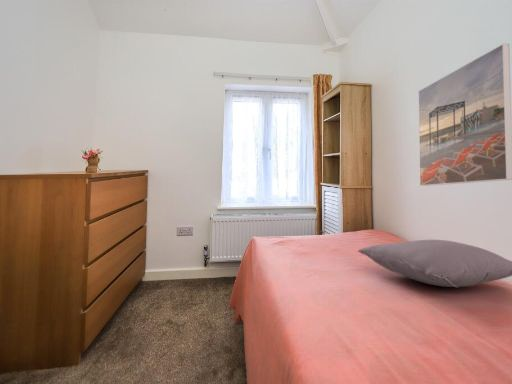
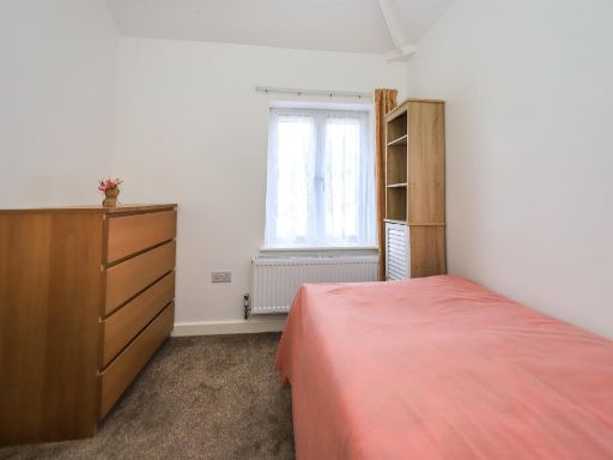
- pillow (430, 259)
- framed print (456, 126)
